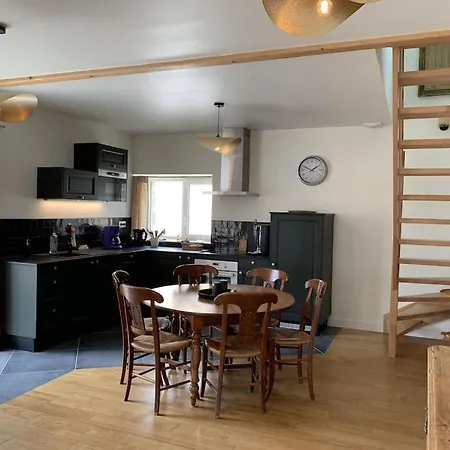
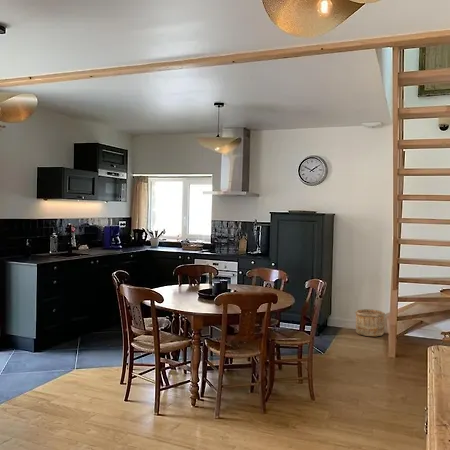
+ wooden bucket (369, 322)
